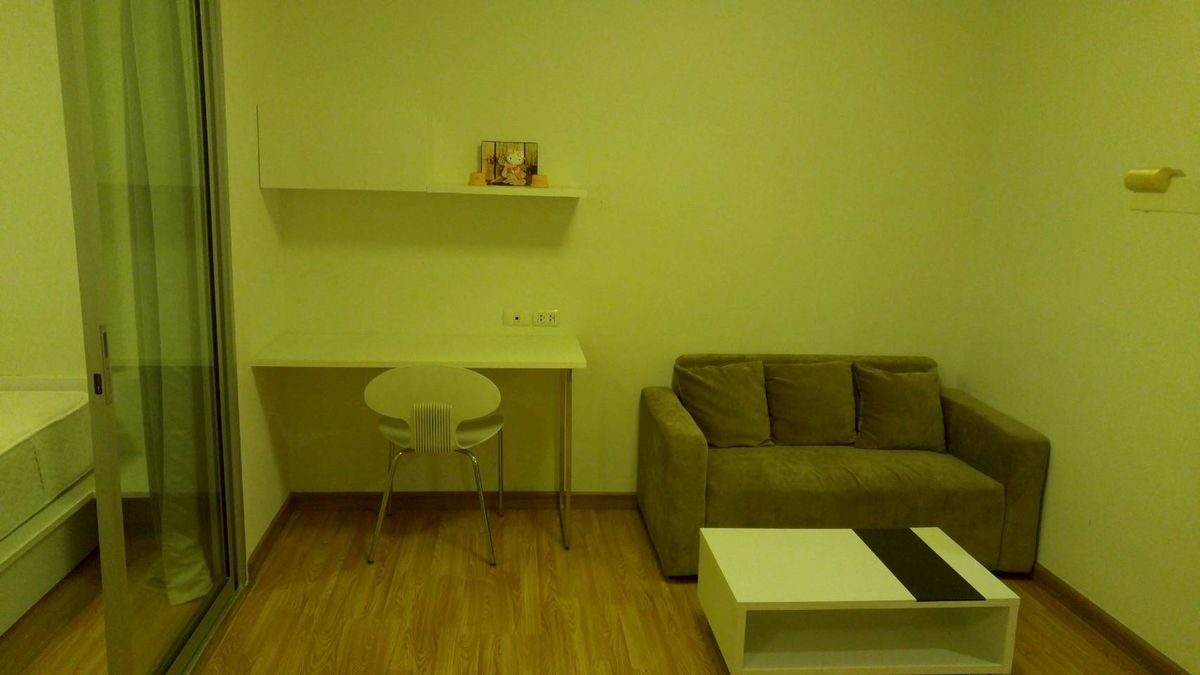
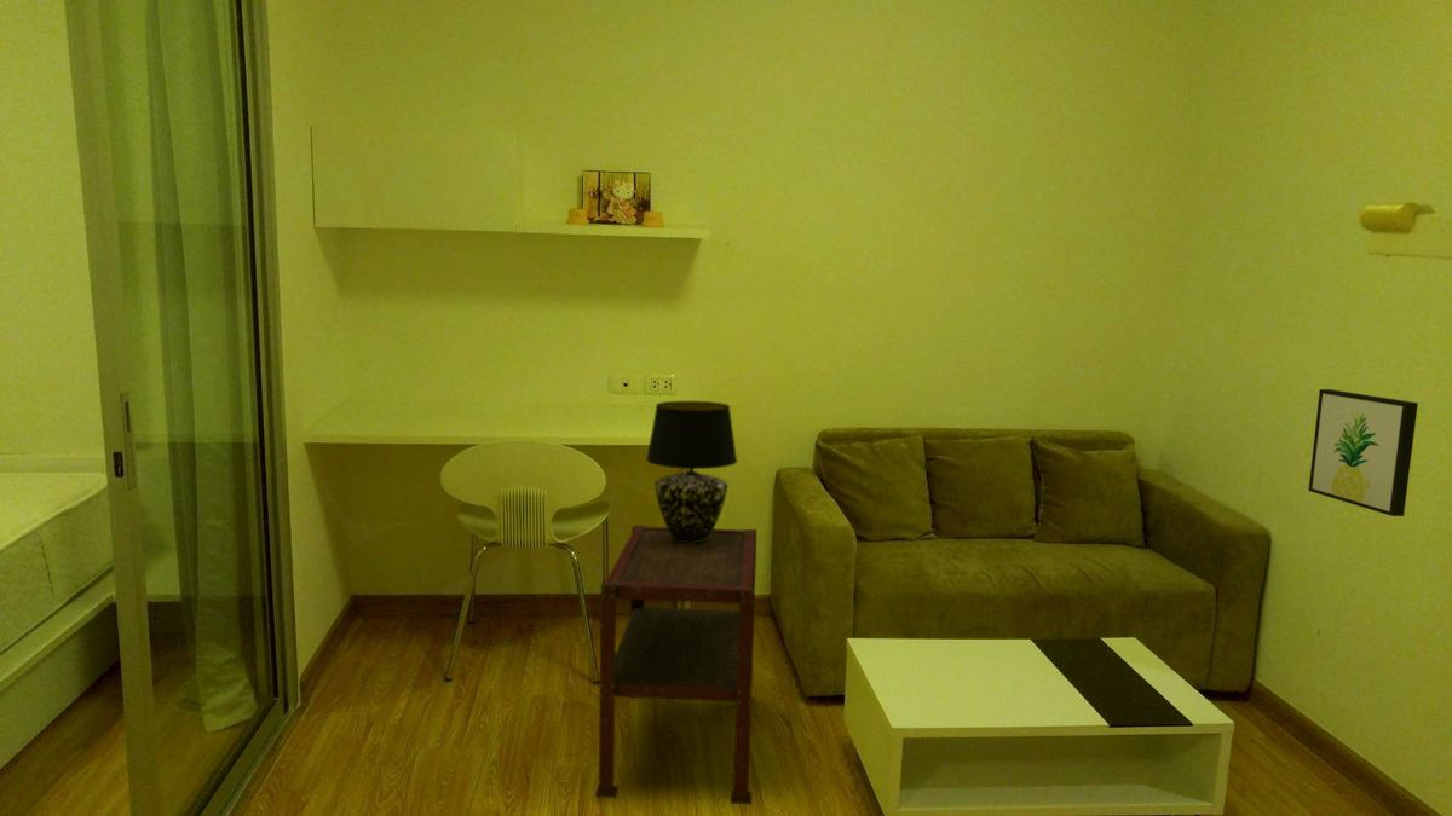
+ wall art (1359, 448)
+ side table (685, 650)
+ table lamp (691, 471)
